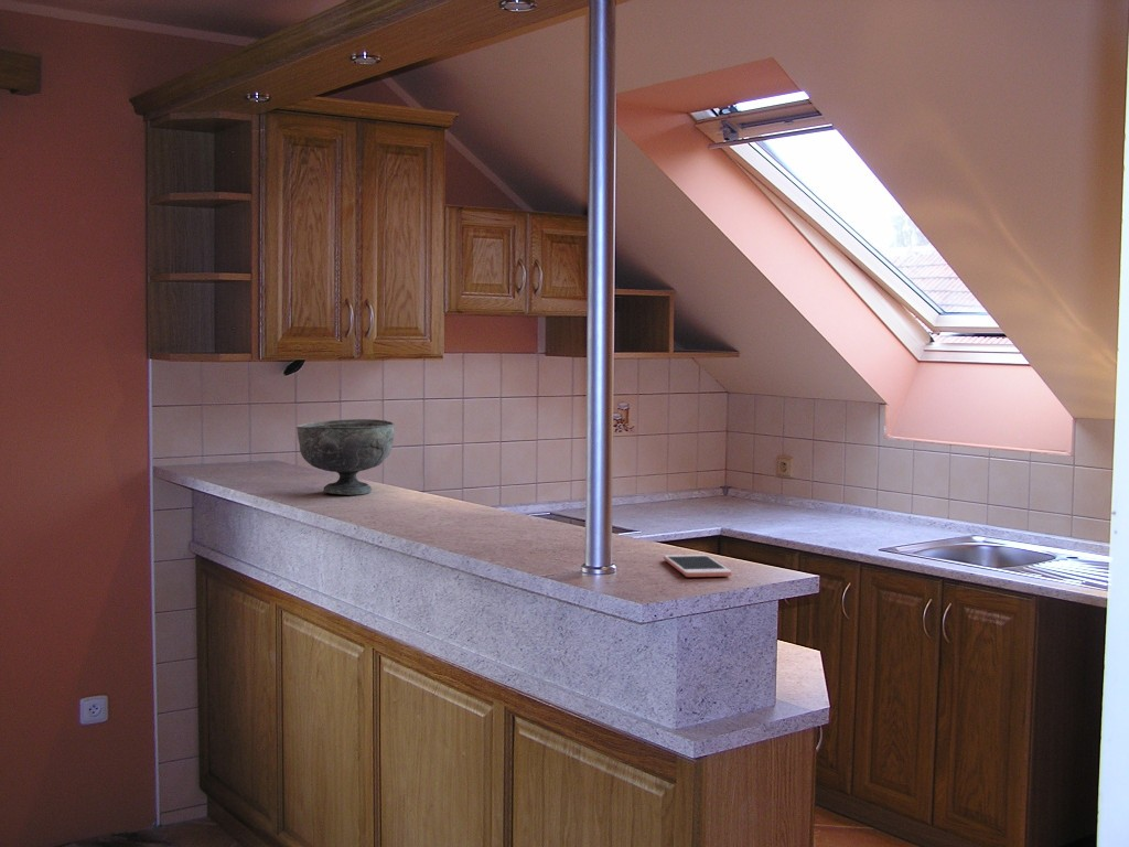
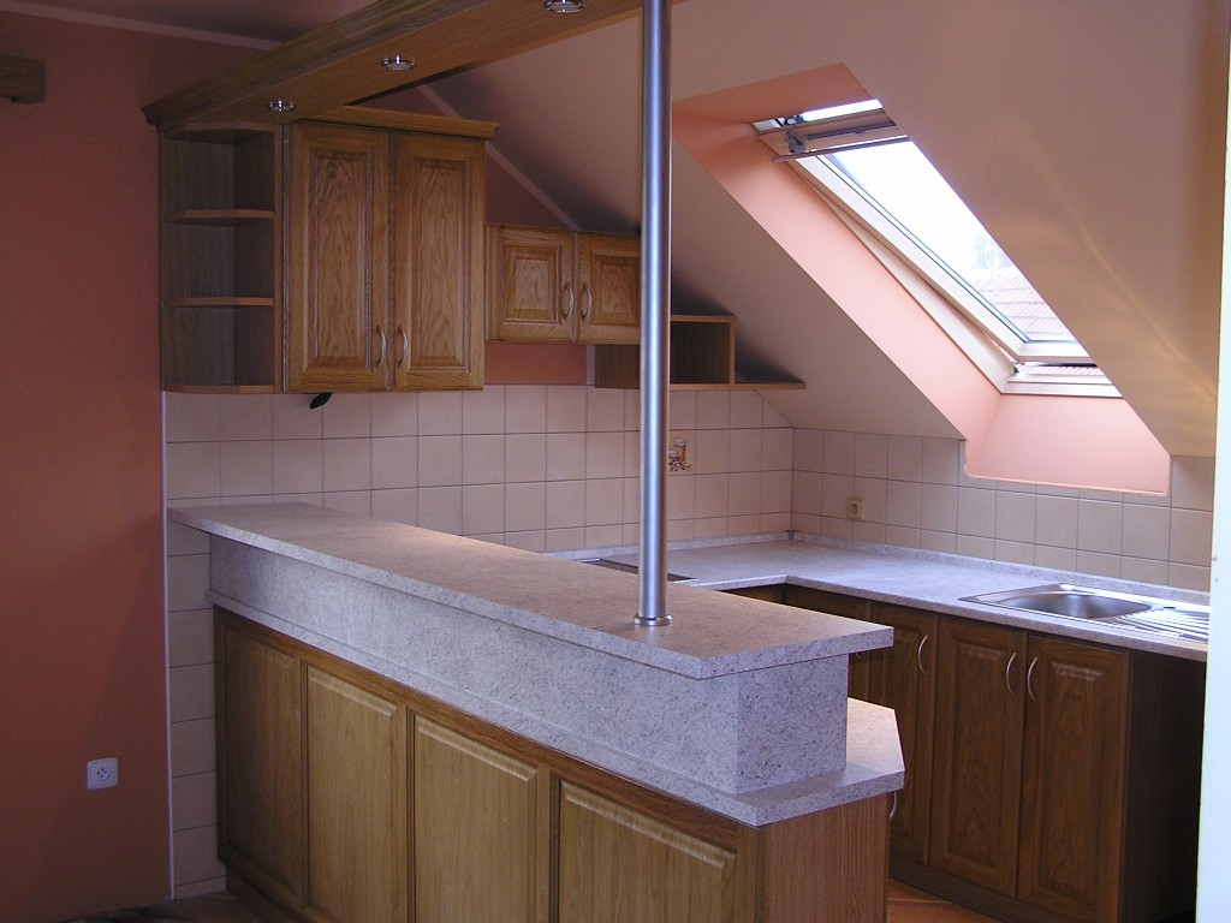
- decorative bowl (346, 457)
- cell phone (696, 565)
